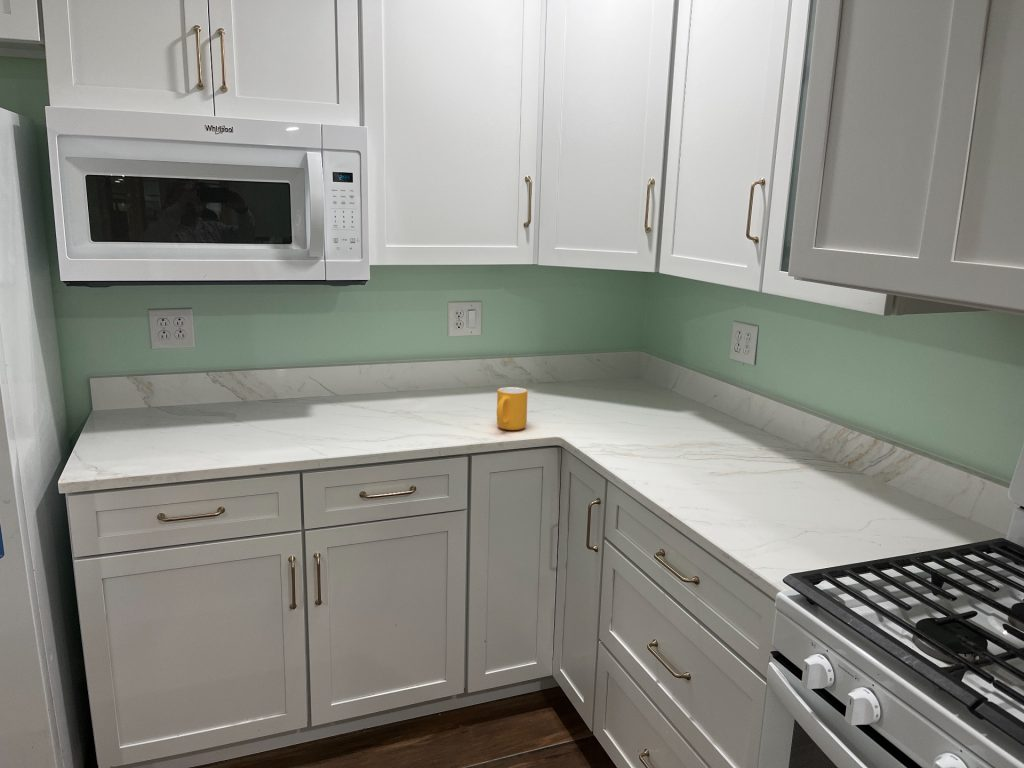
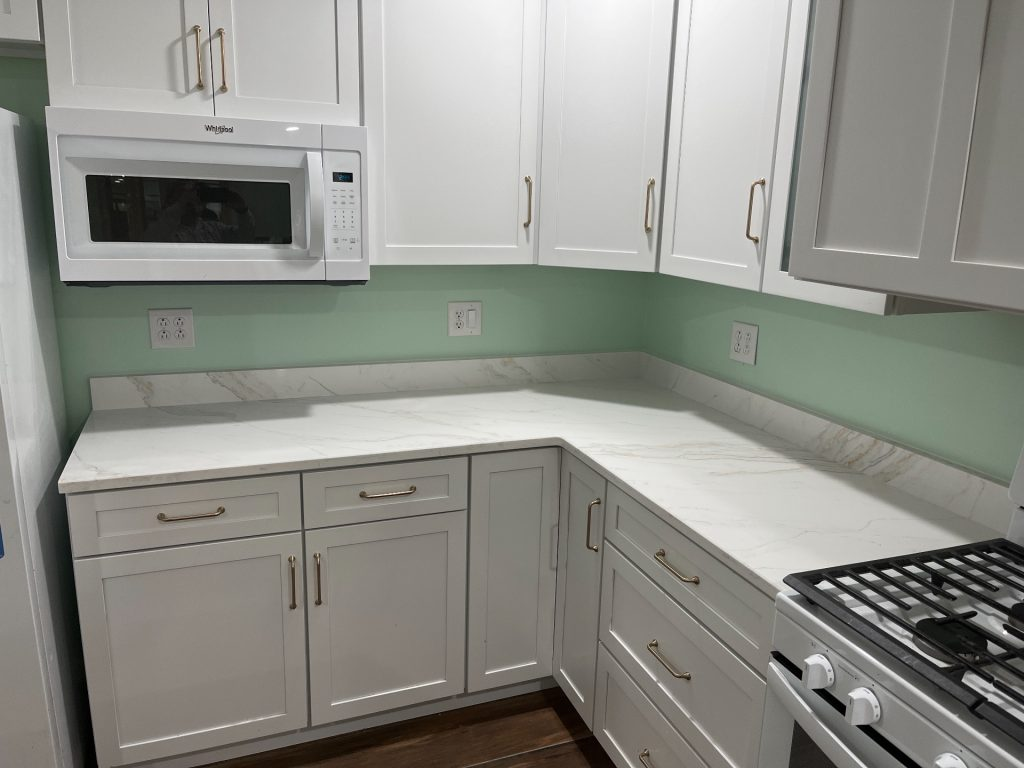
- mug (508, 410)
